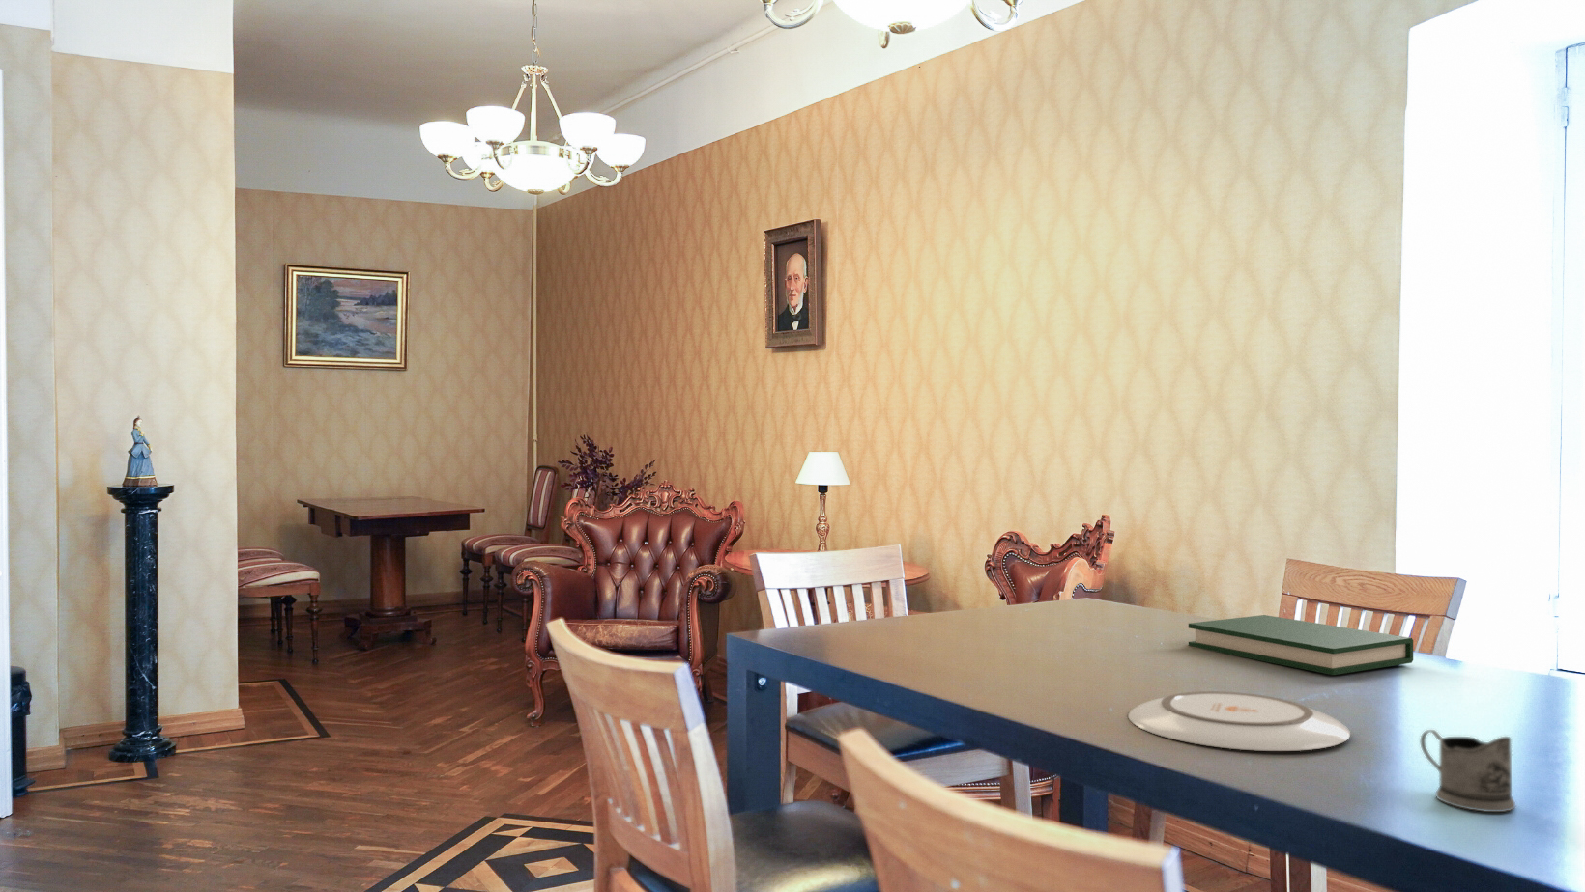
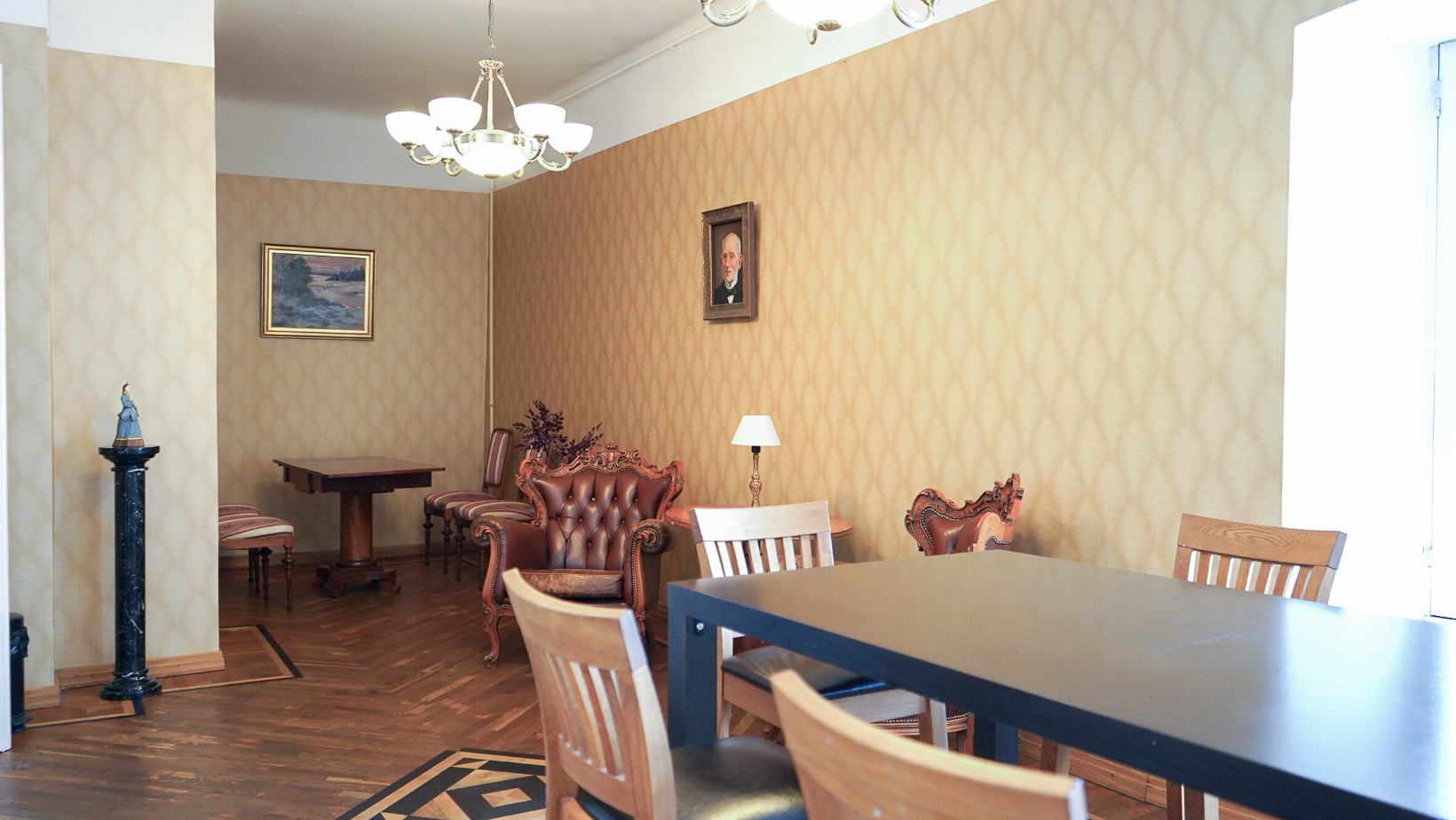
- tea glass holder (1463, 761)
- hardback book (1297, 642)
- plate (1236, 715)
